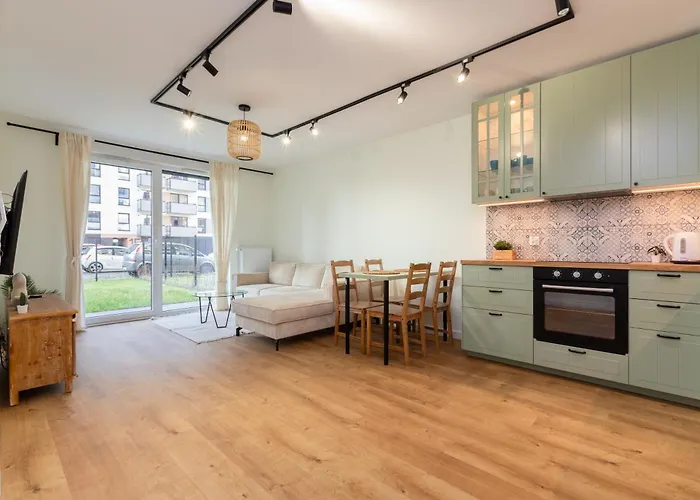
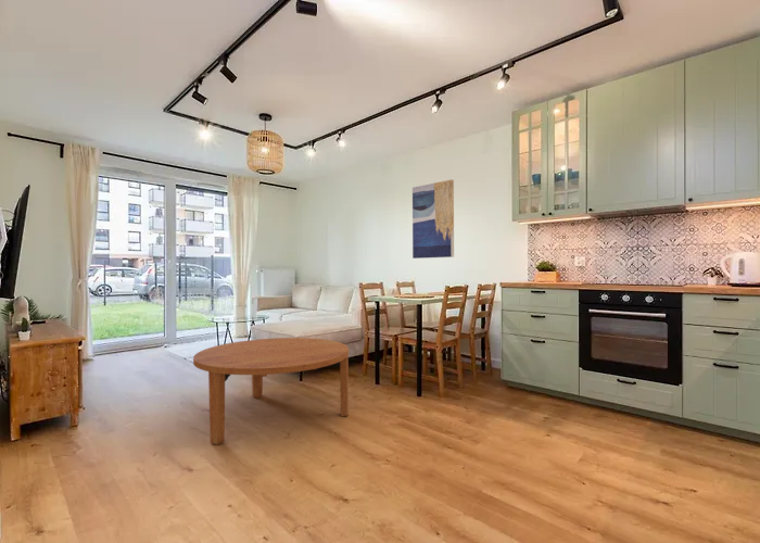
+ coffee table (273, 374)
+ wall art (432, 220)
